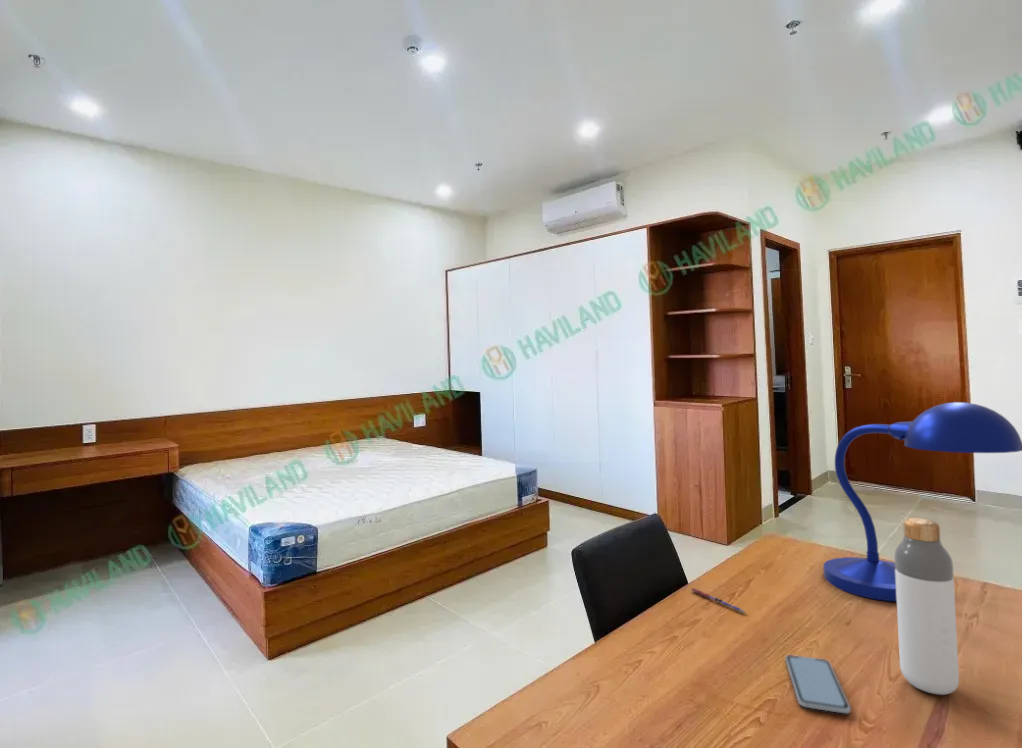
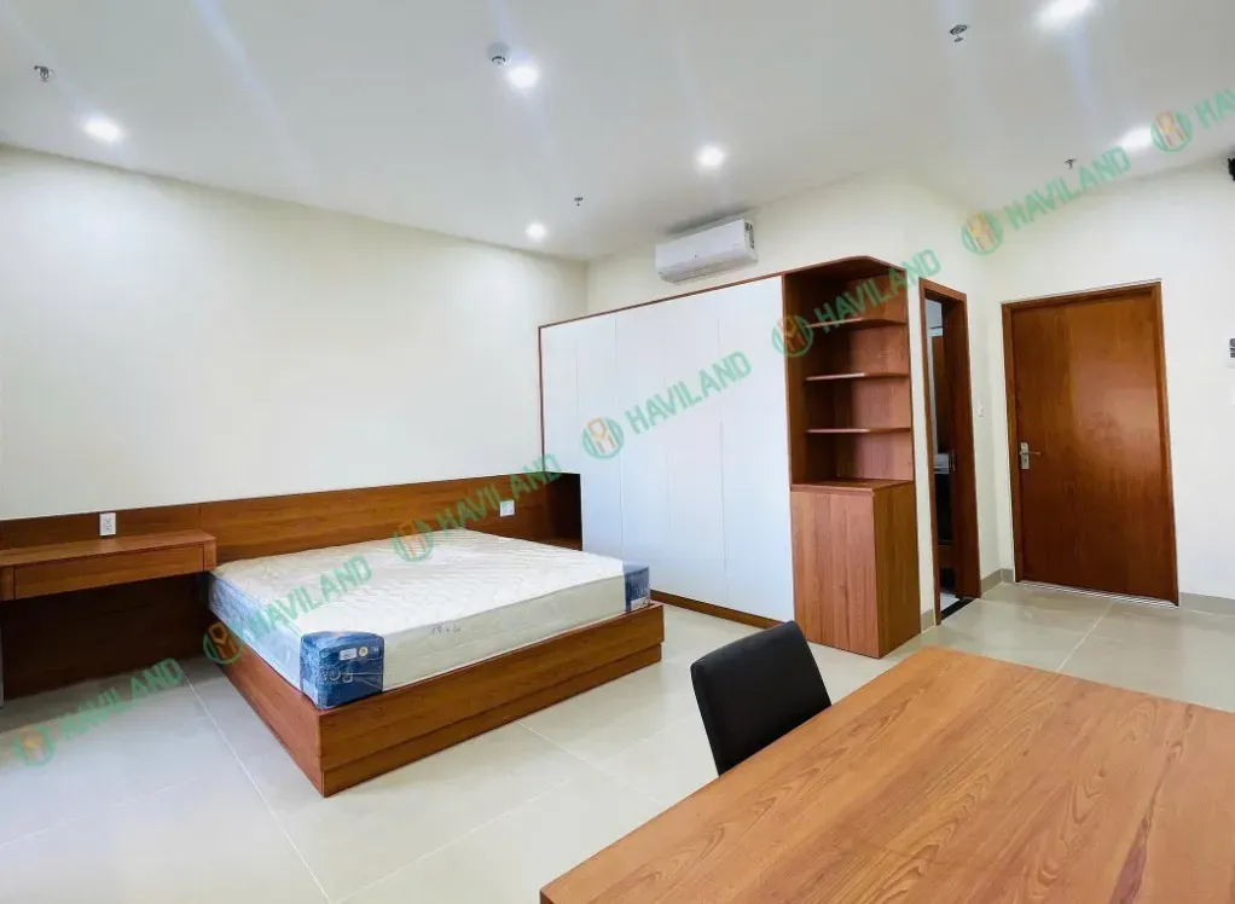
- desk lamp (870, 515)
- bottle (925, 603)
- pen (717, 599)
- smartphone (815, 681)
